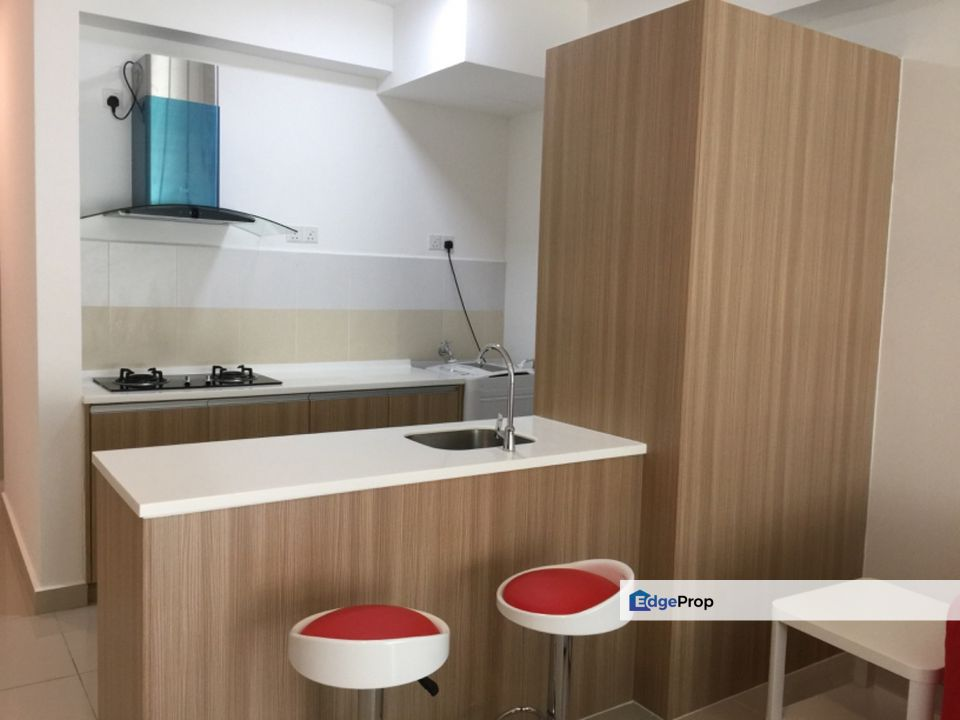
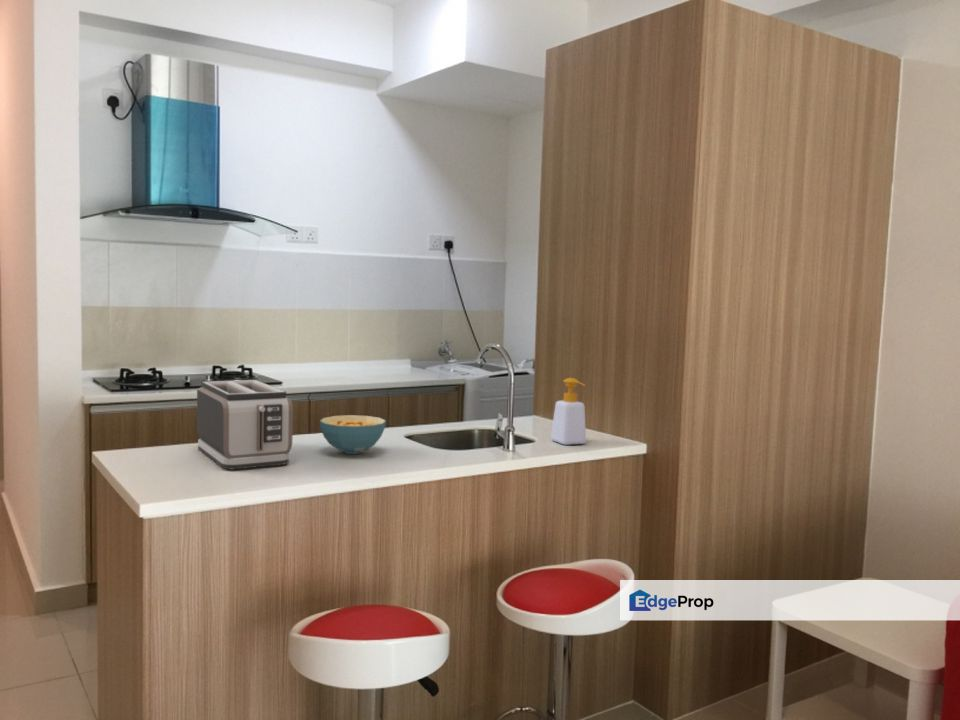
+ soap bottle (573, 411)
+ toaster (243, 422)
+ cereal bowl (352, 436)
